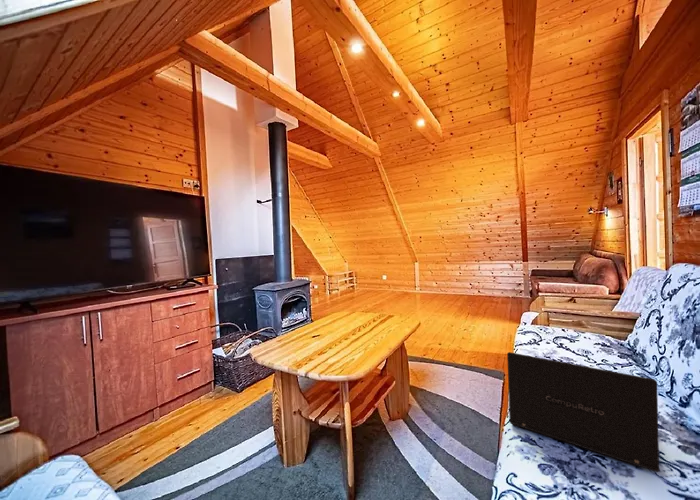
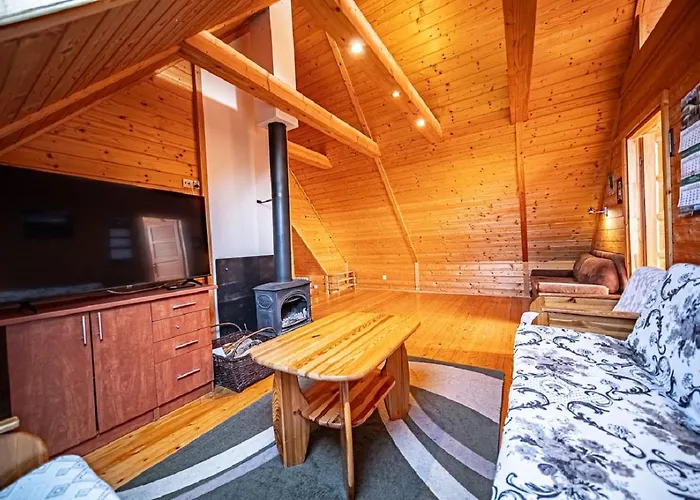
- laptop (574, 390)
